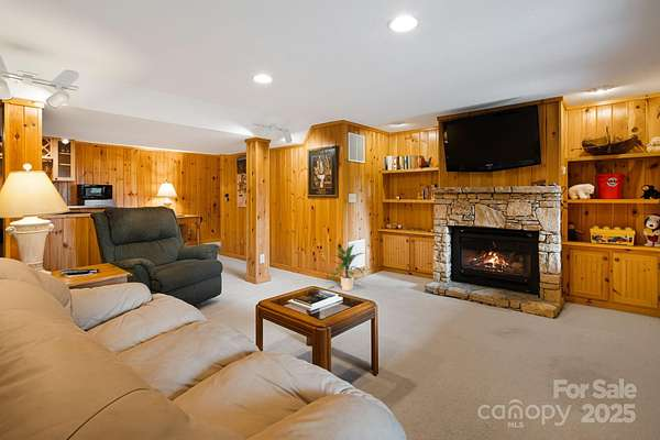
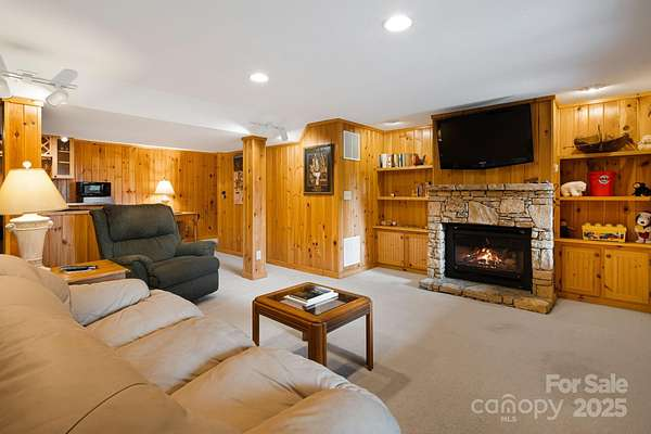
- indoor plant (344, 266)
